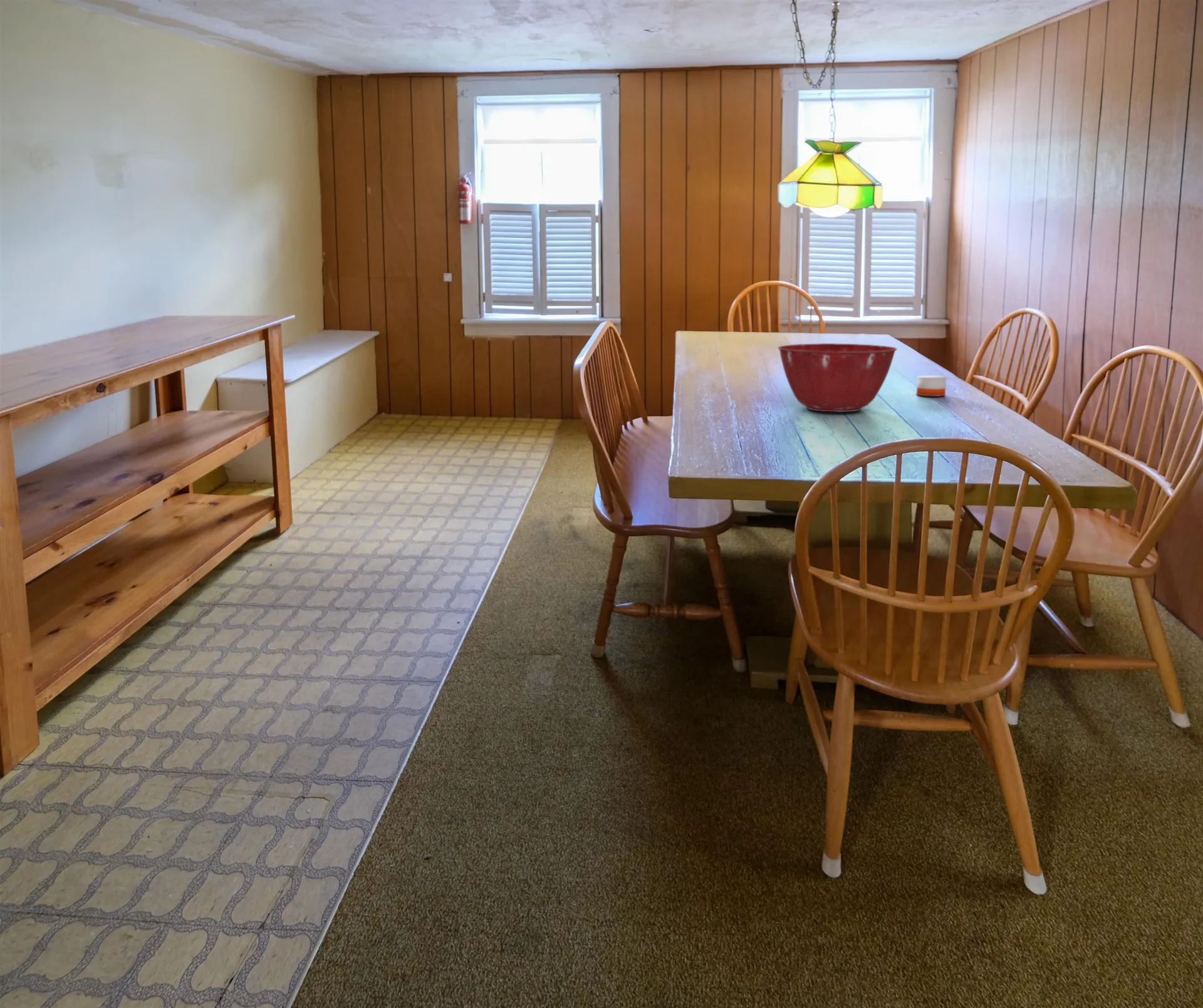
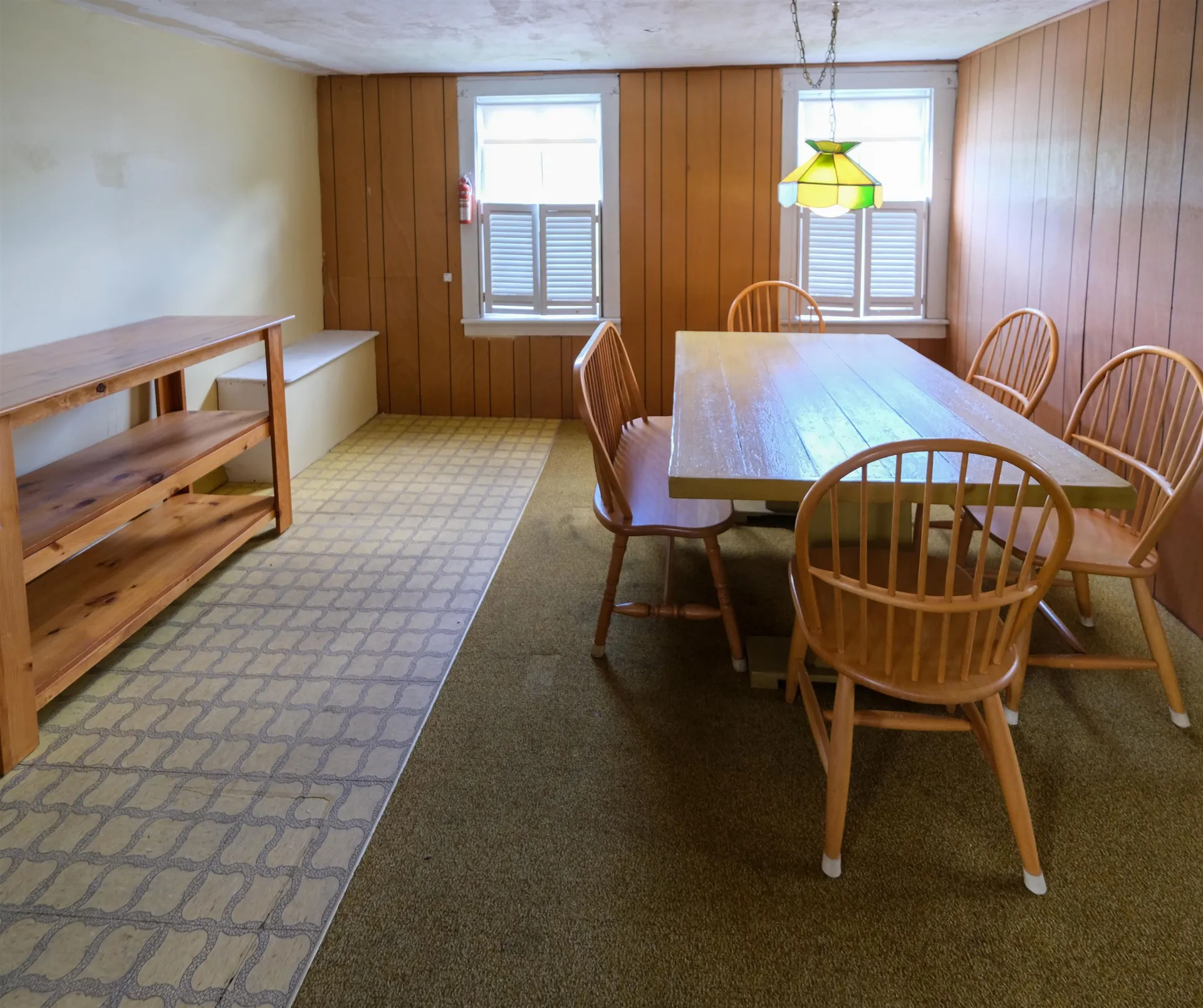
- candle (932, 376)
- mixing bowl (835, 378)
